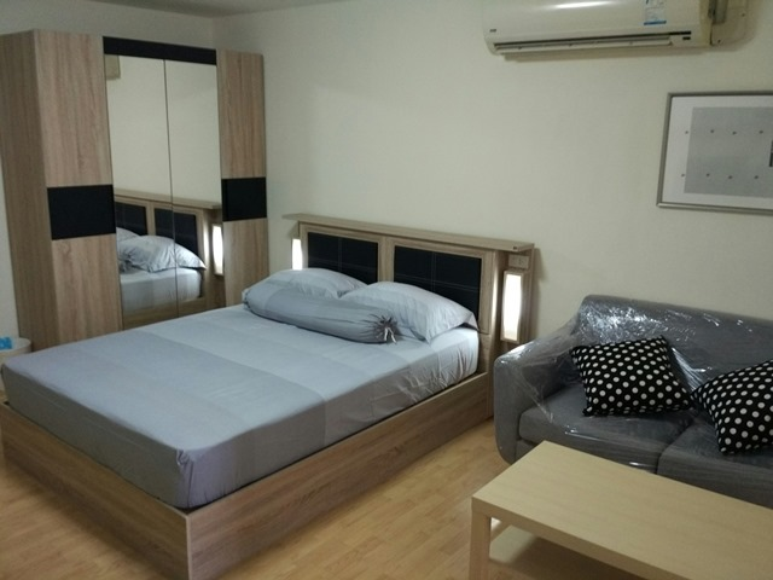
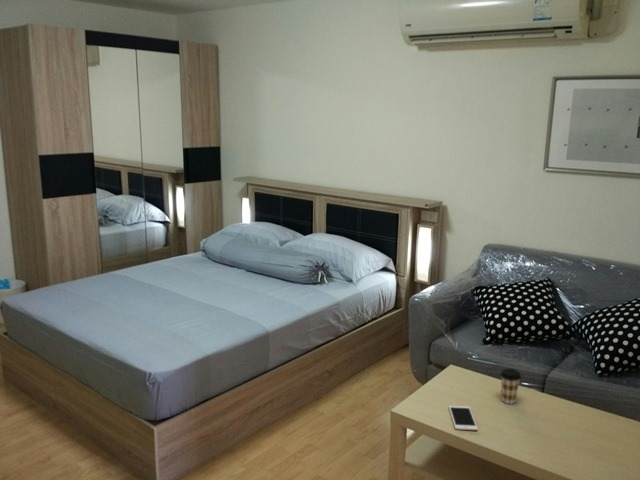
+ cell phone (462, 417)
+ coffee cup (509, 386)
